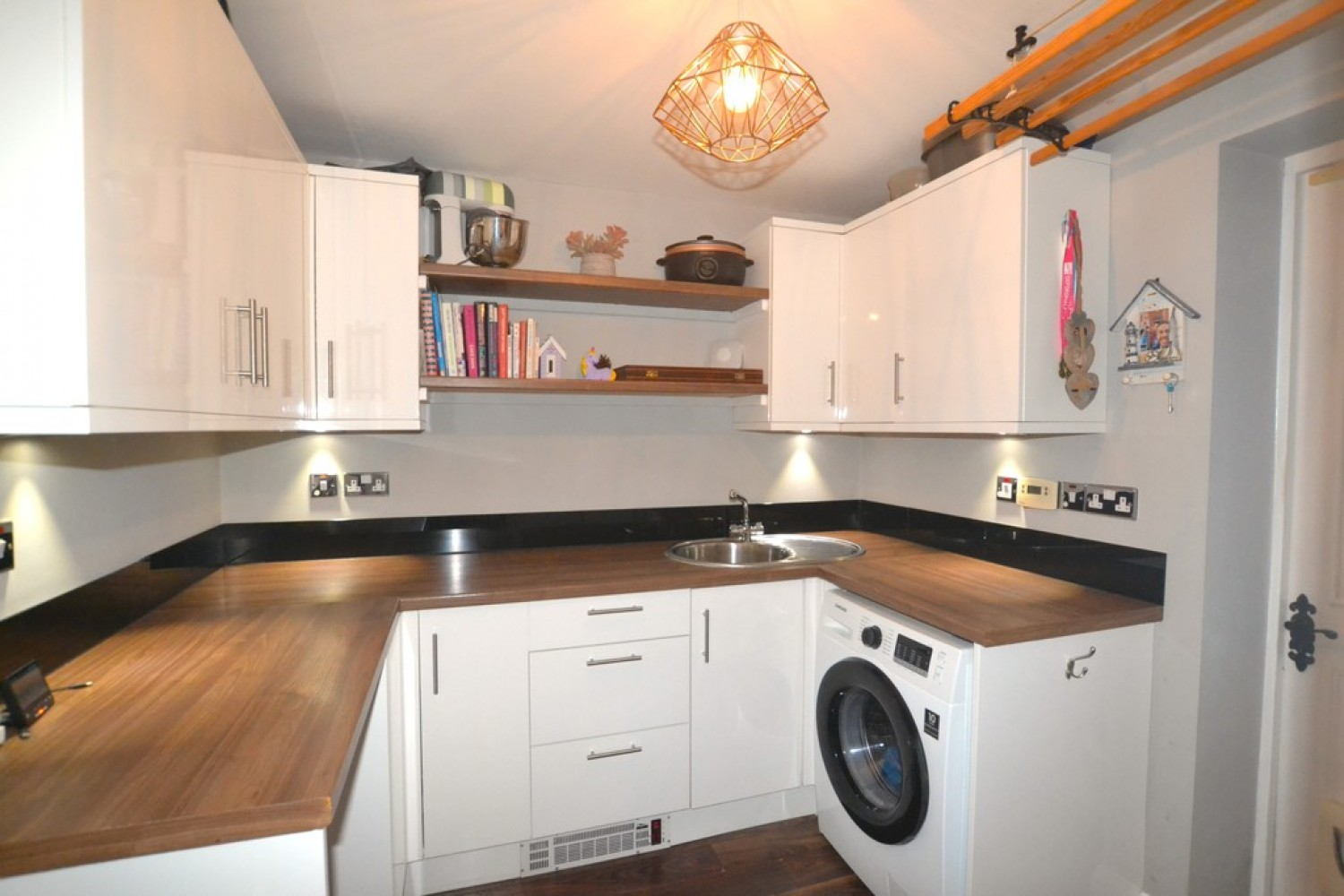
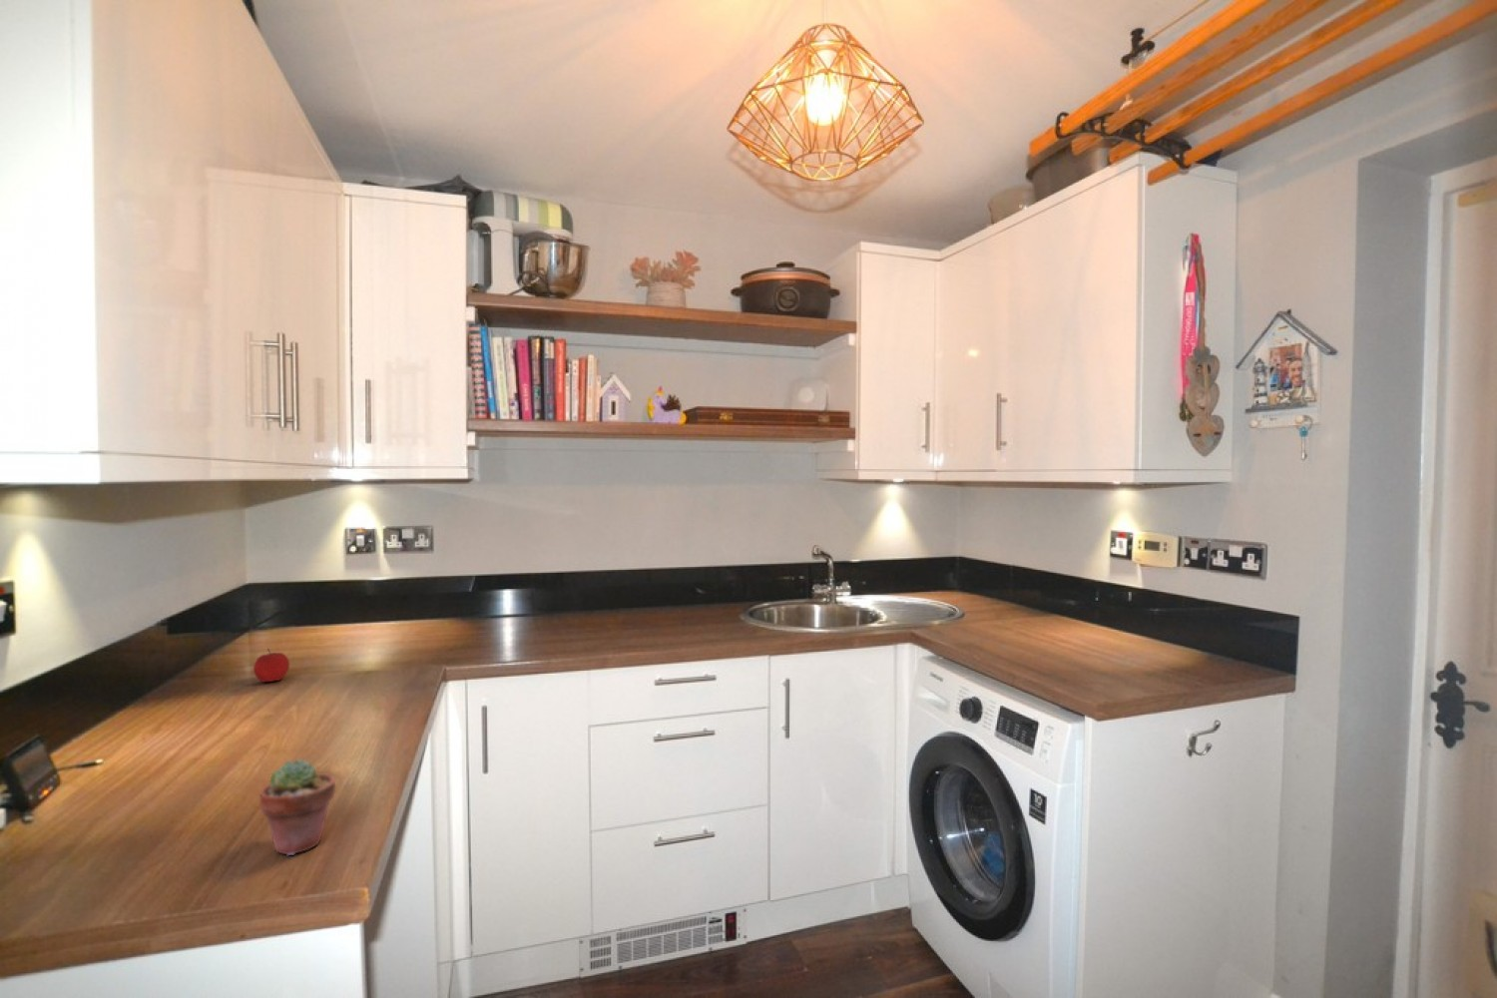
+ potted succulent (299, 801)
+ apple (272, 664)
